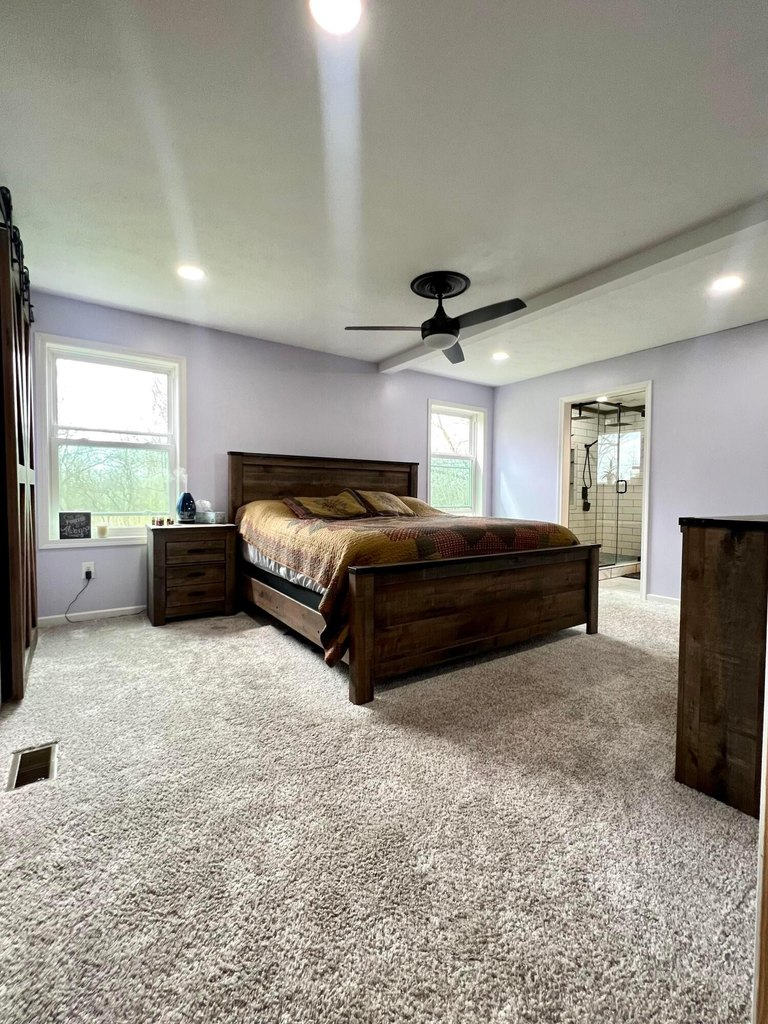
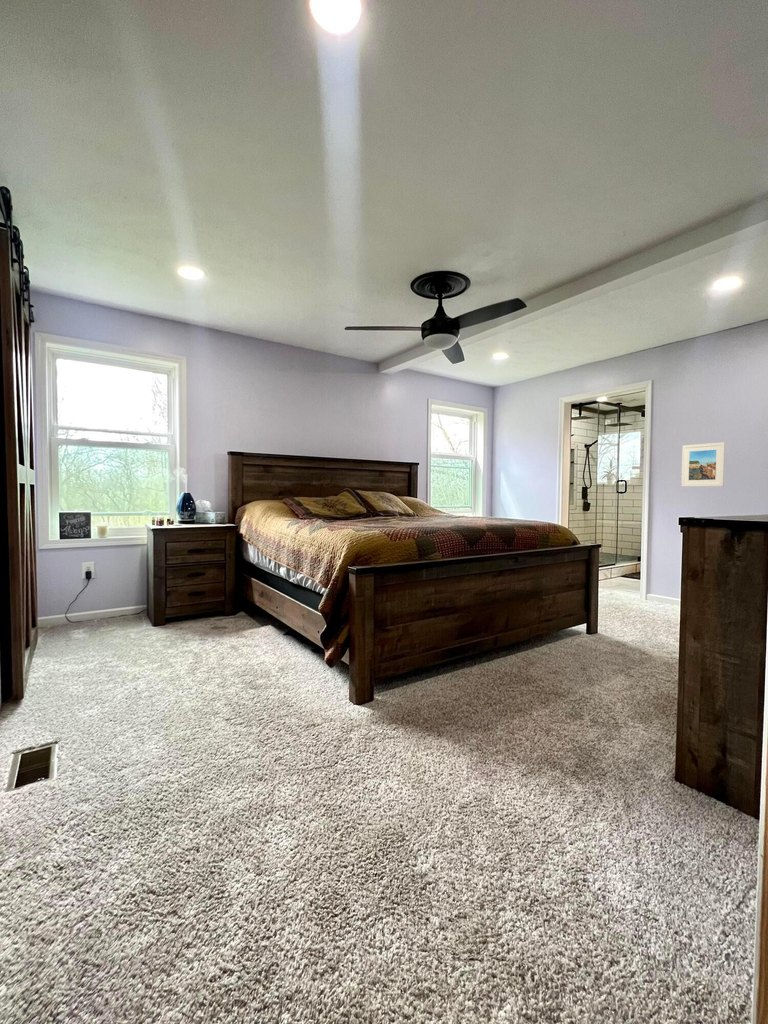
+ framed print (702, 465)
